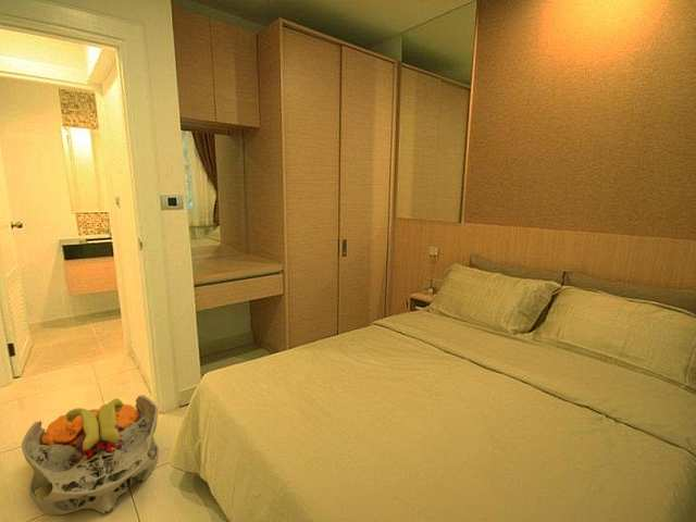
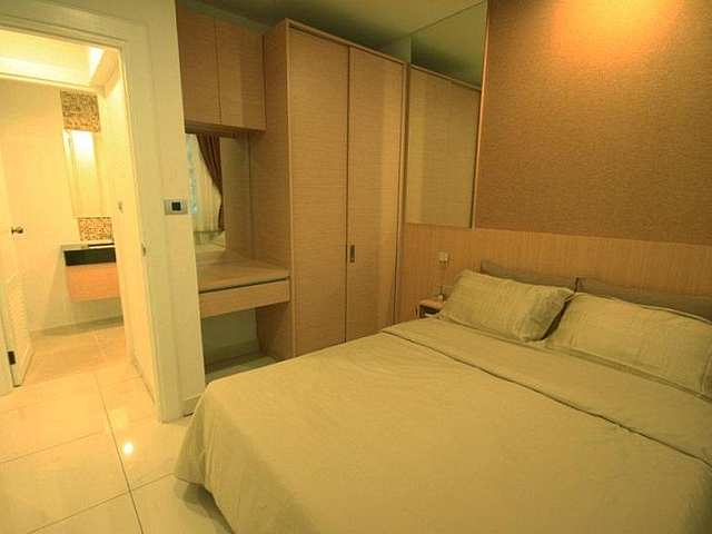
- fruit bowl (98, 442)
